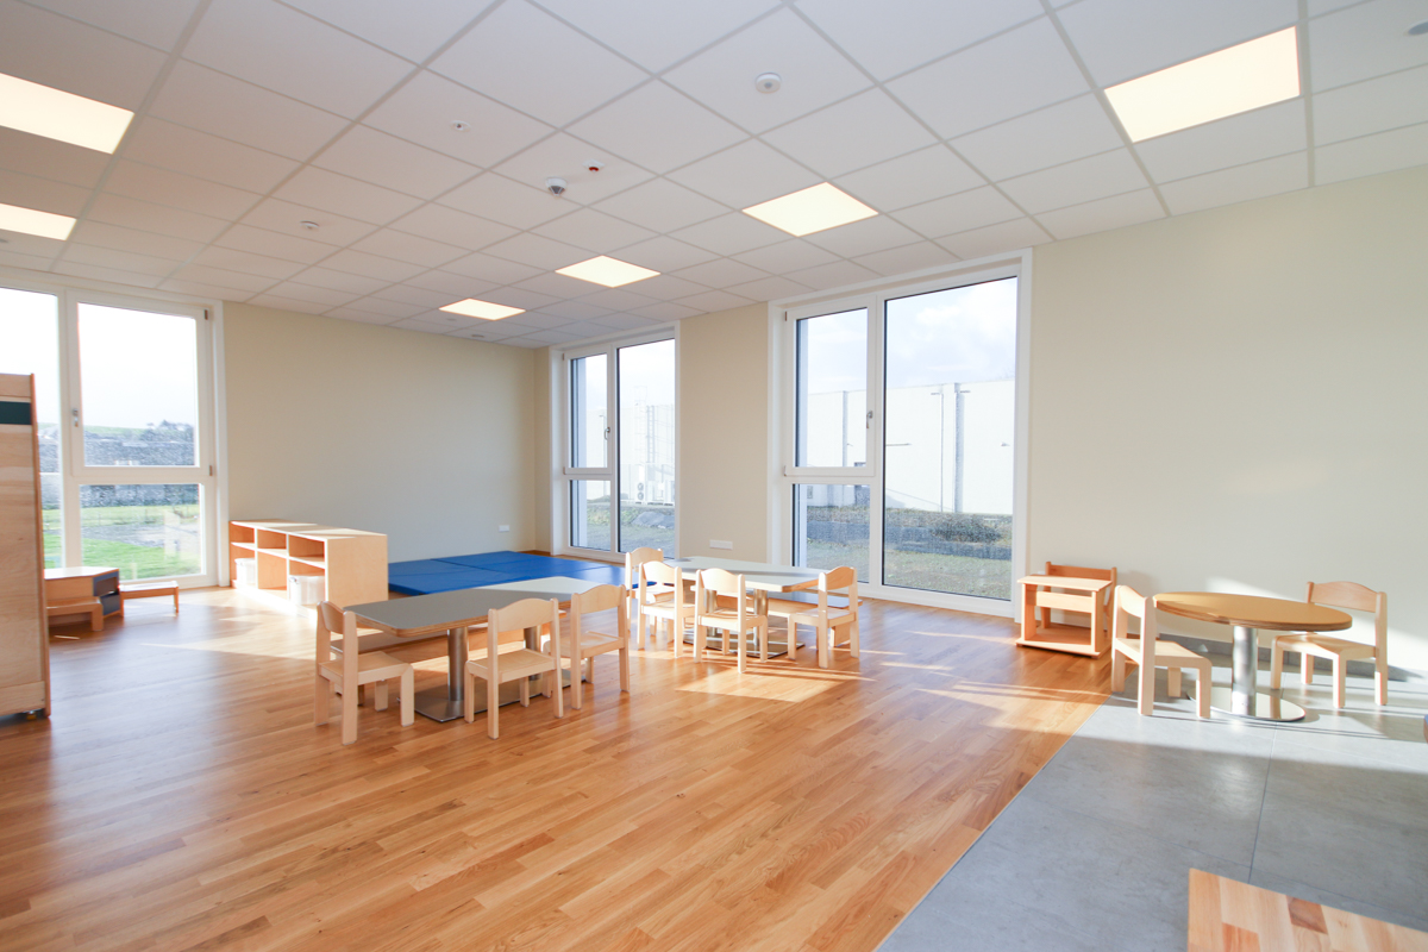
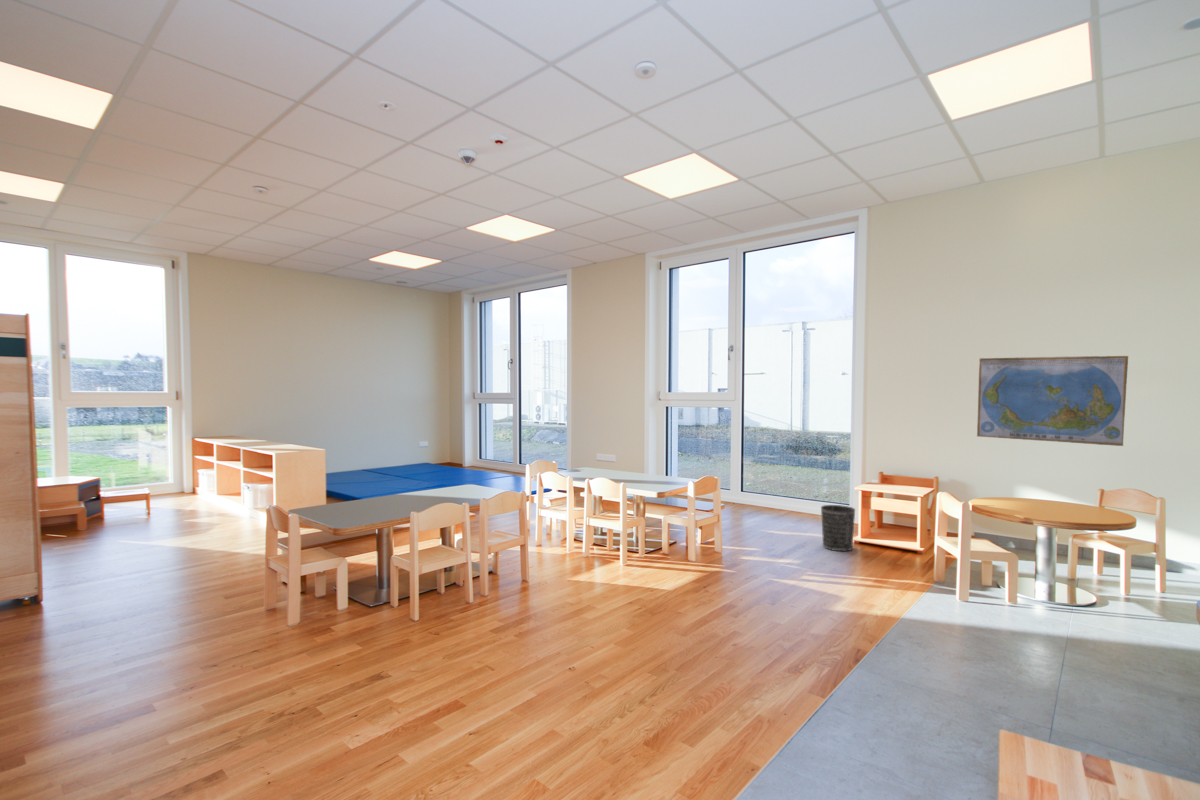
+ world map (1047, 399)
+ wastebasket (837, 527)
